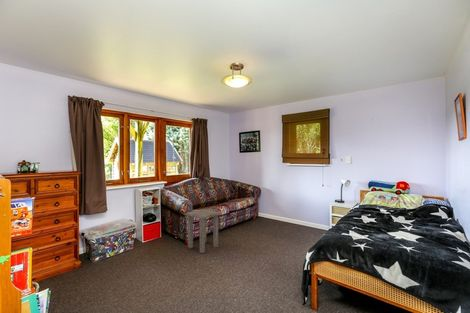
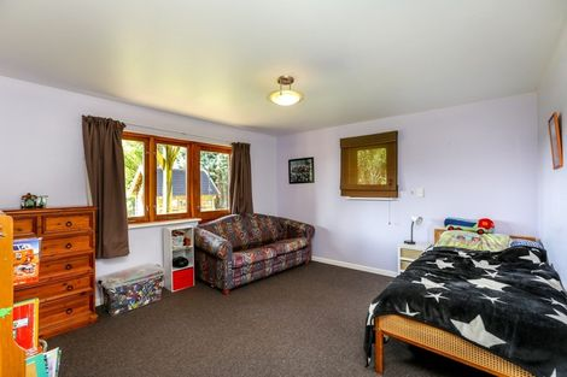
- side table (203, 229)
